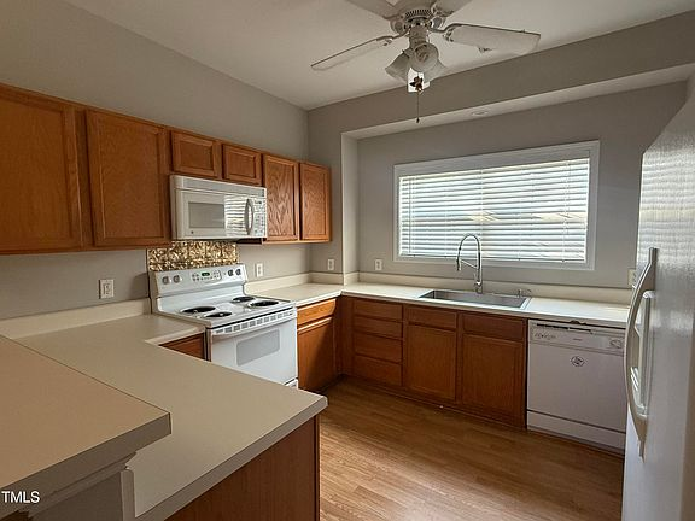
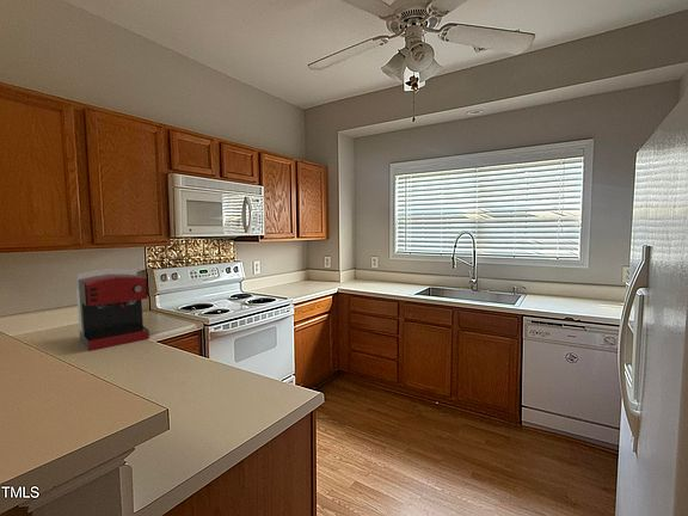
+ coffee maker (113, 305)
